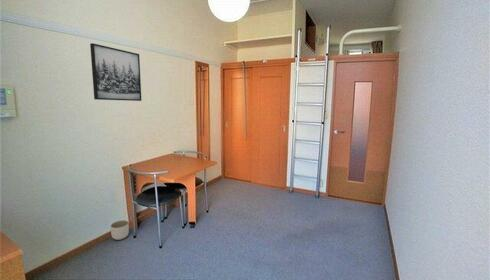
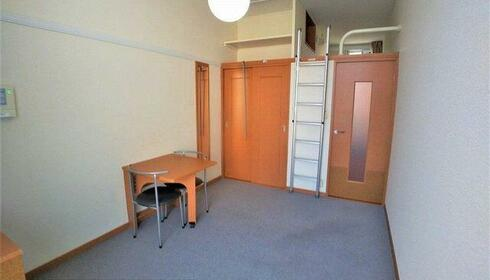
- wall art (118, 75)
- planter (120, 230)
